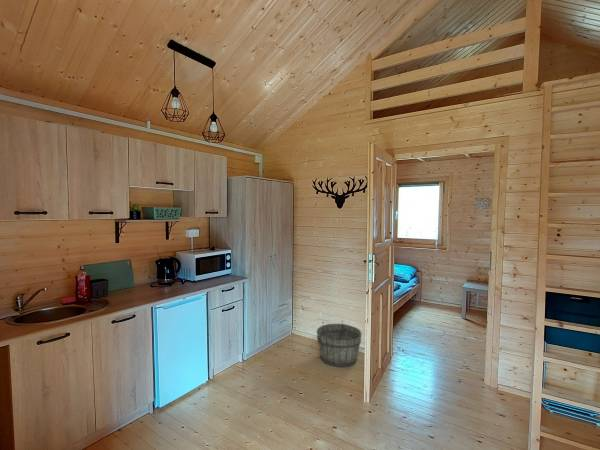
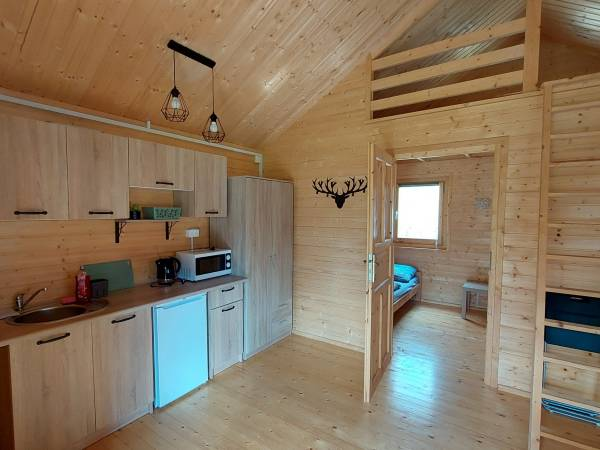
- wooden bucket (338, 340)
